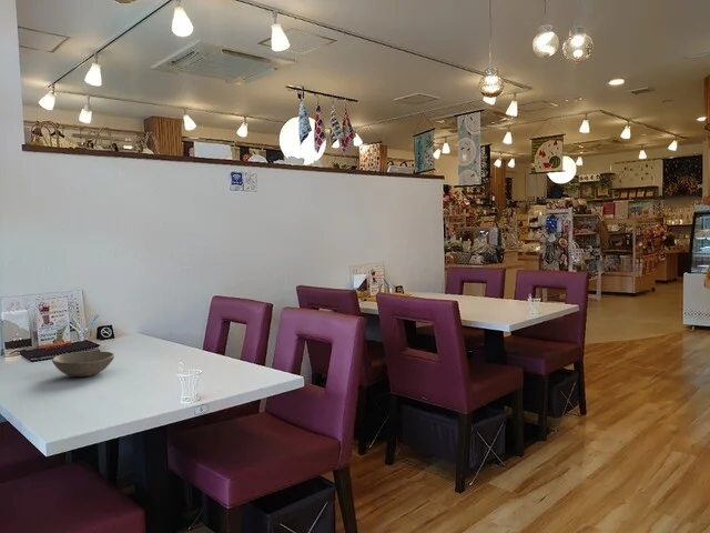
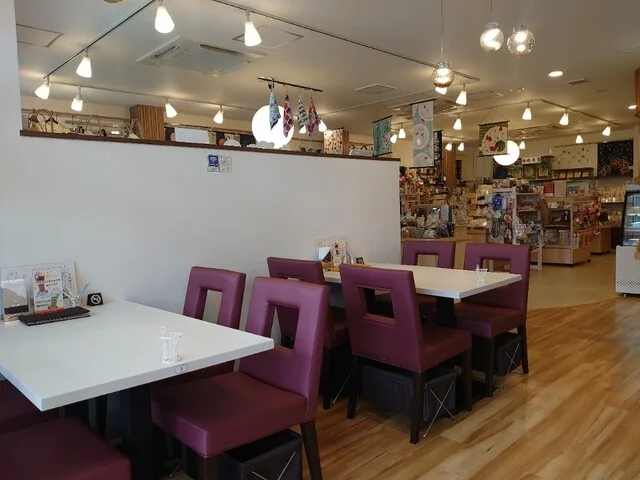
- soup bowl (83, 364)
